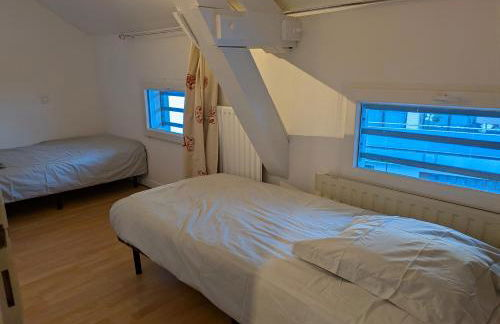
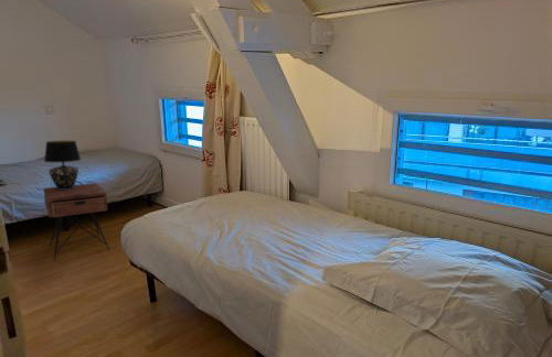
+ nightstand (77, 219)
+ table lamp (63, 164)
